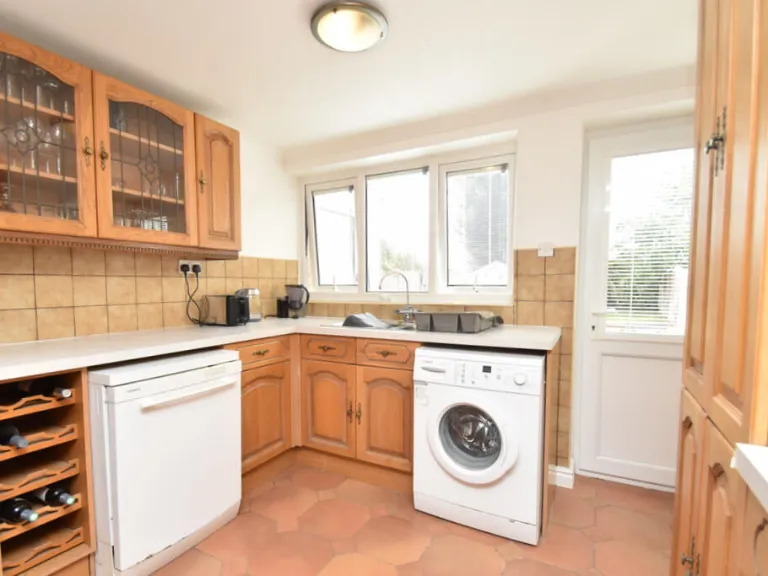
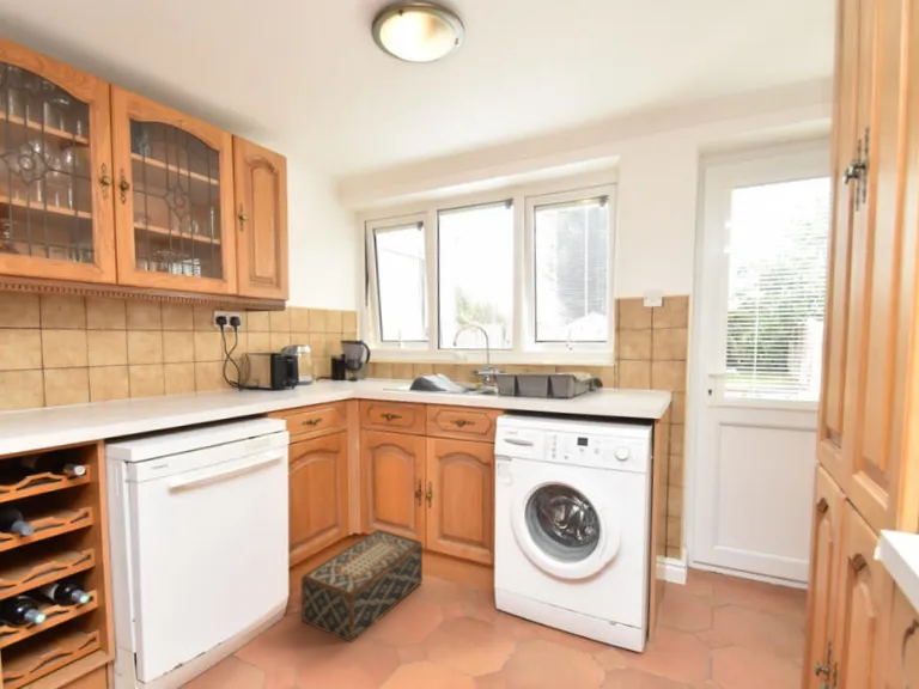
+ woven basket (366, 578)
